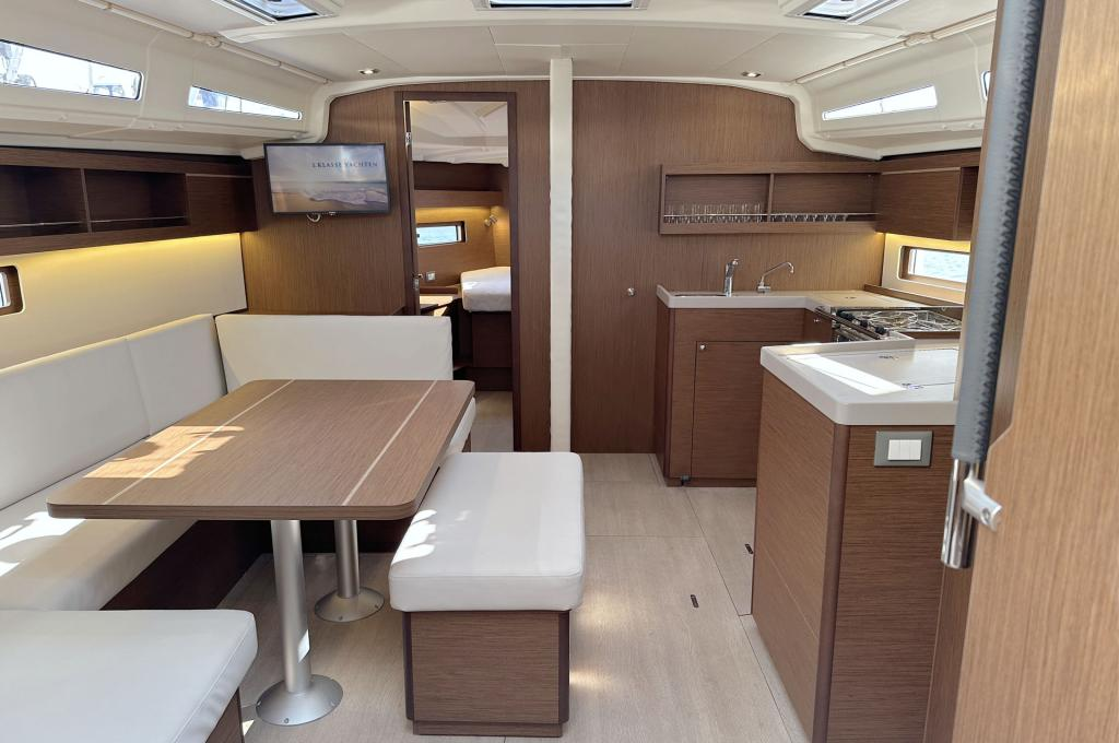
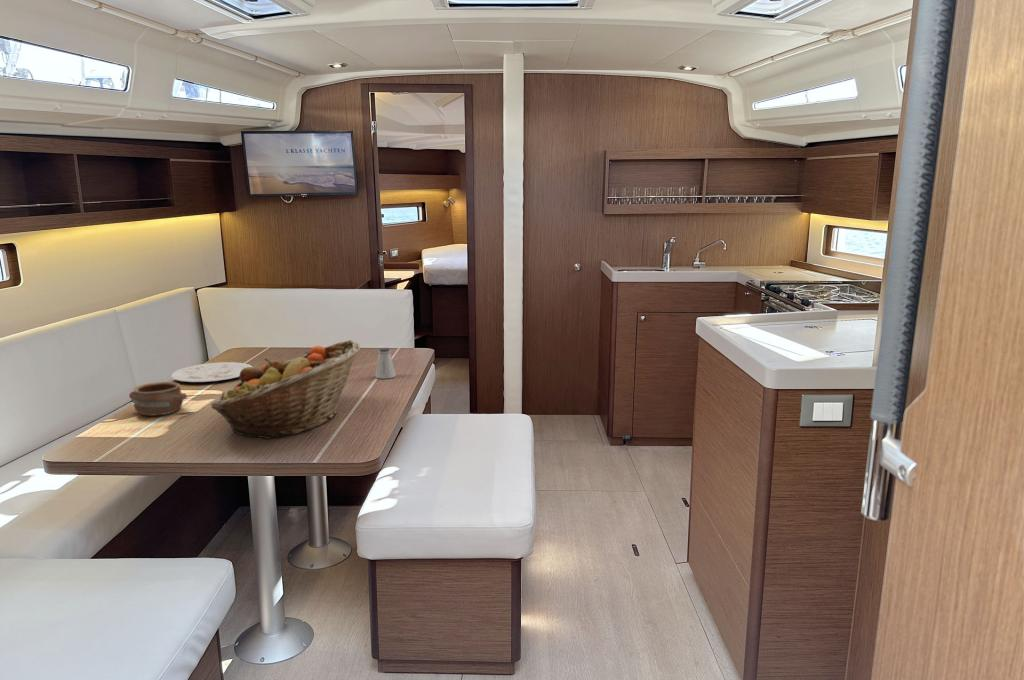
+ plate (213, 372)
+ pottery (158, 399)
+ saltshaker (384, 362)
+ fruit basket (291, 384)
